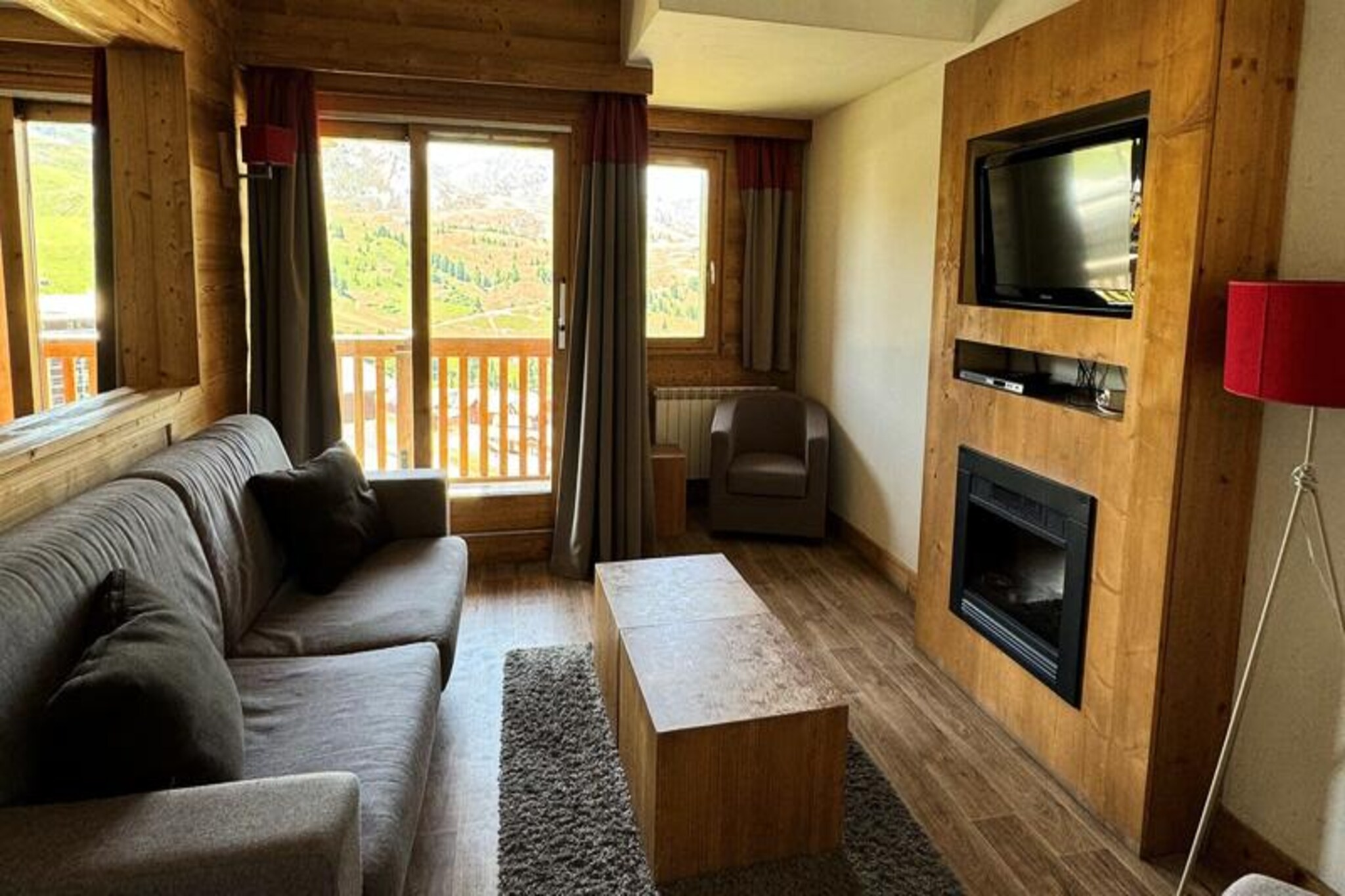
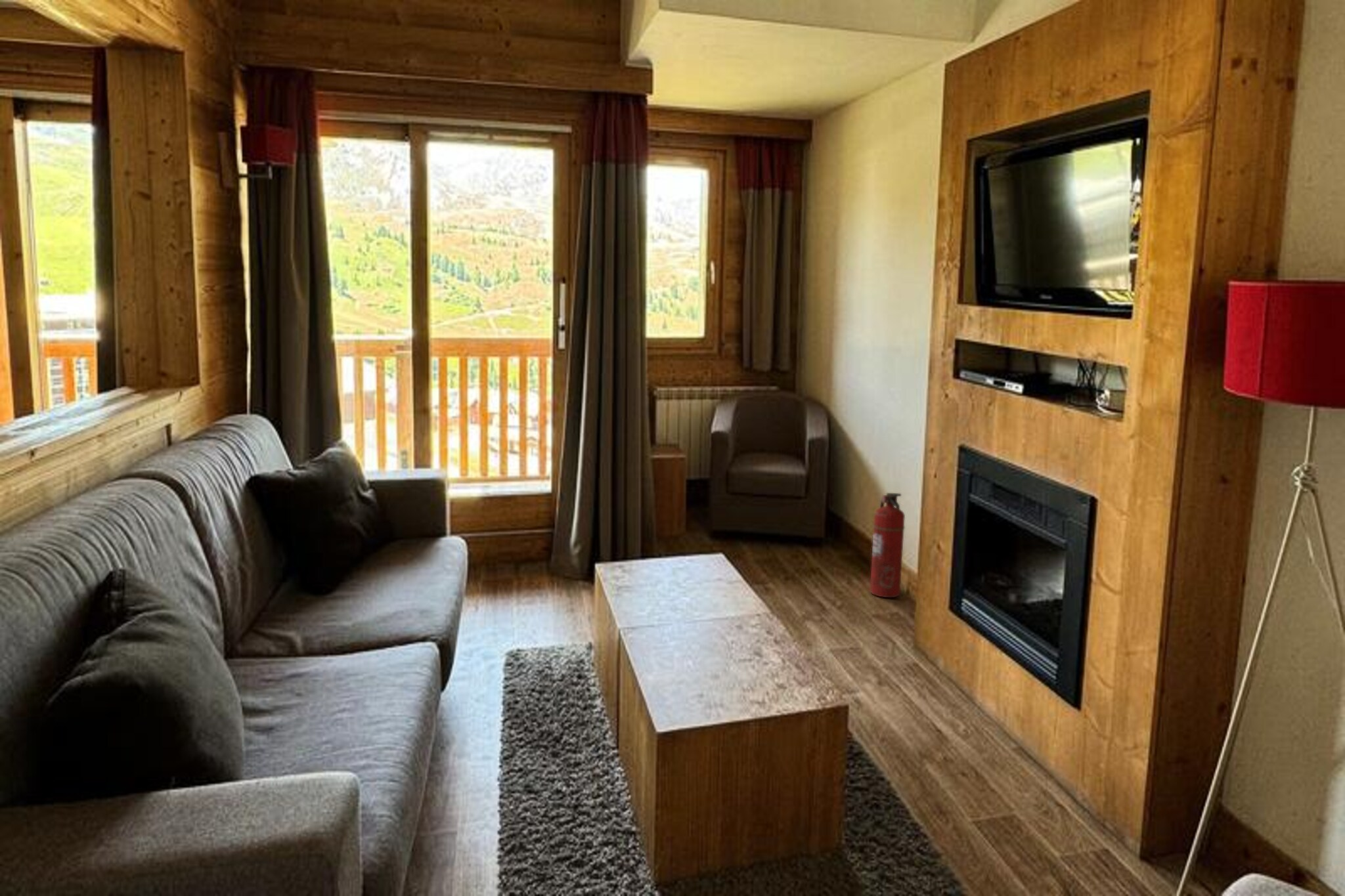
+ fire extinguisher (887, 542)
